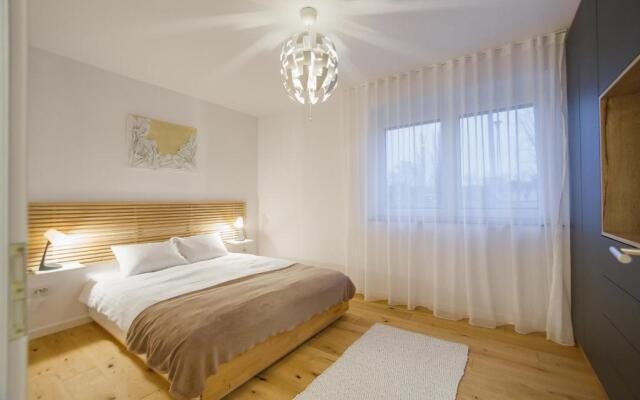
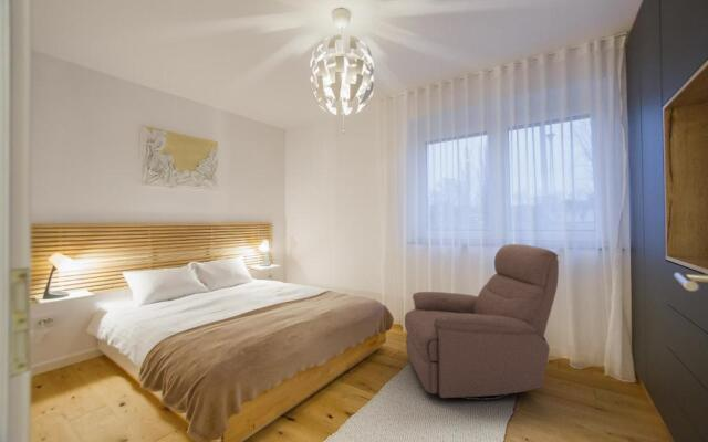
+ chair (472, 311)
